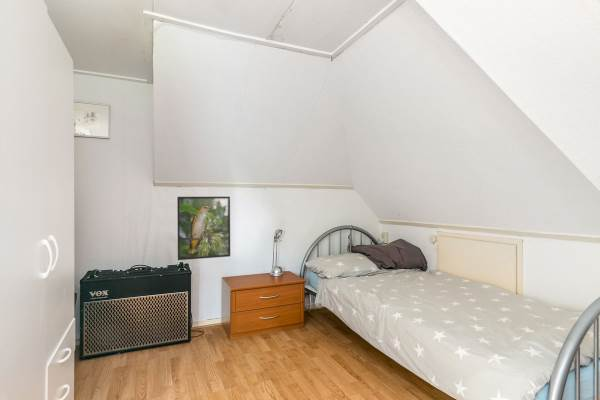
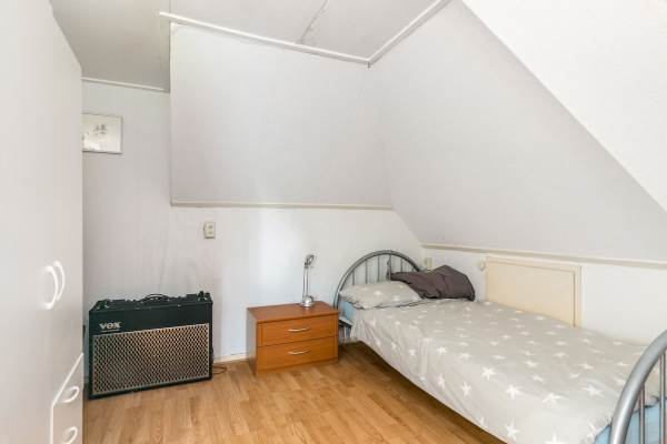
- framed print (204, 227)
